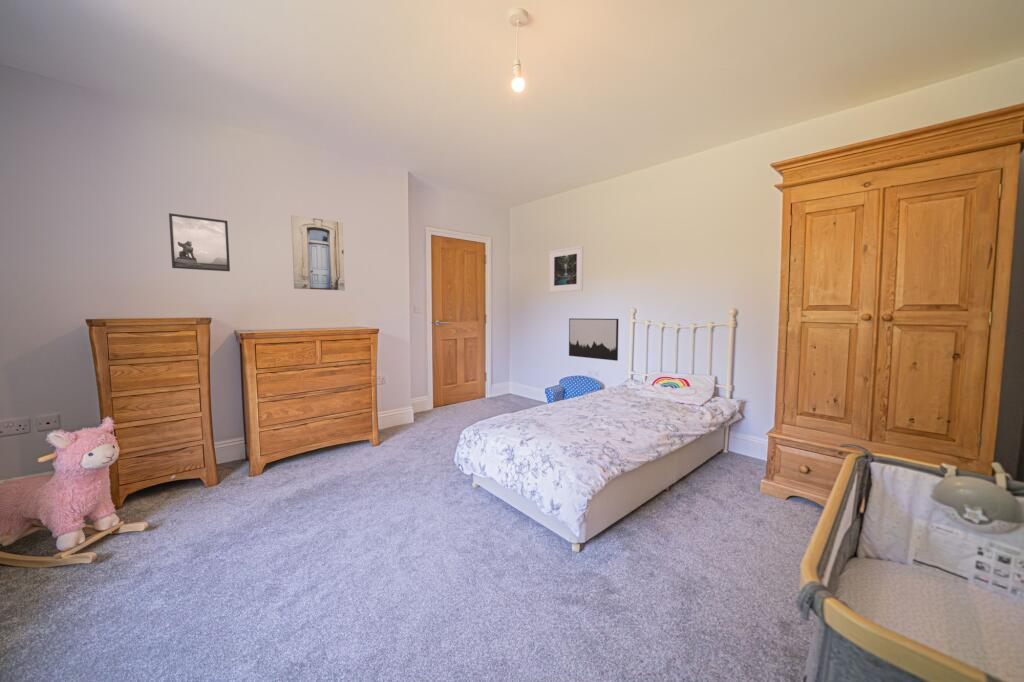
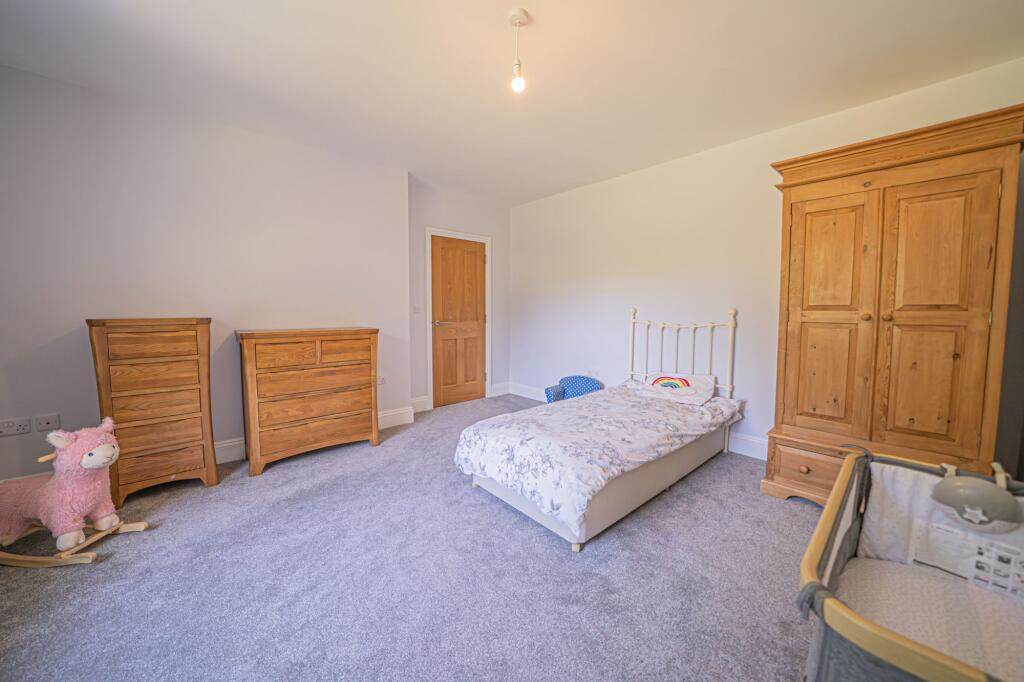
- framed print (565, 270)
- wall art (592, 338)
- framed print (200, 243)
- wall art (319, 254)
